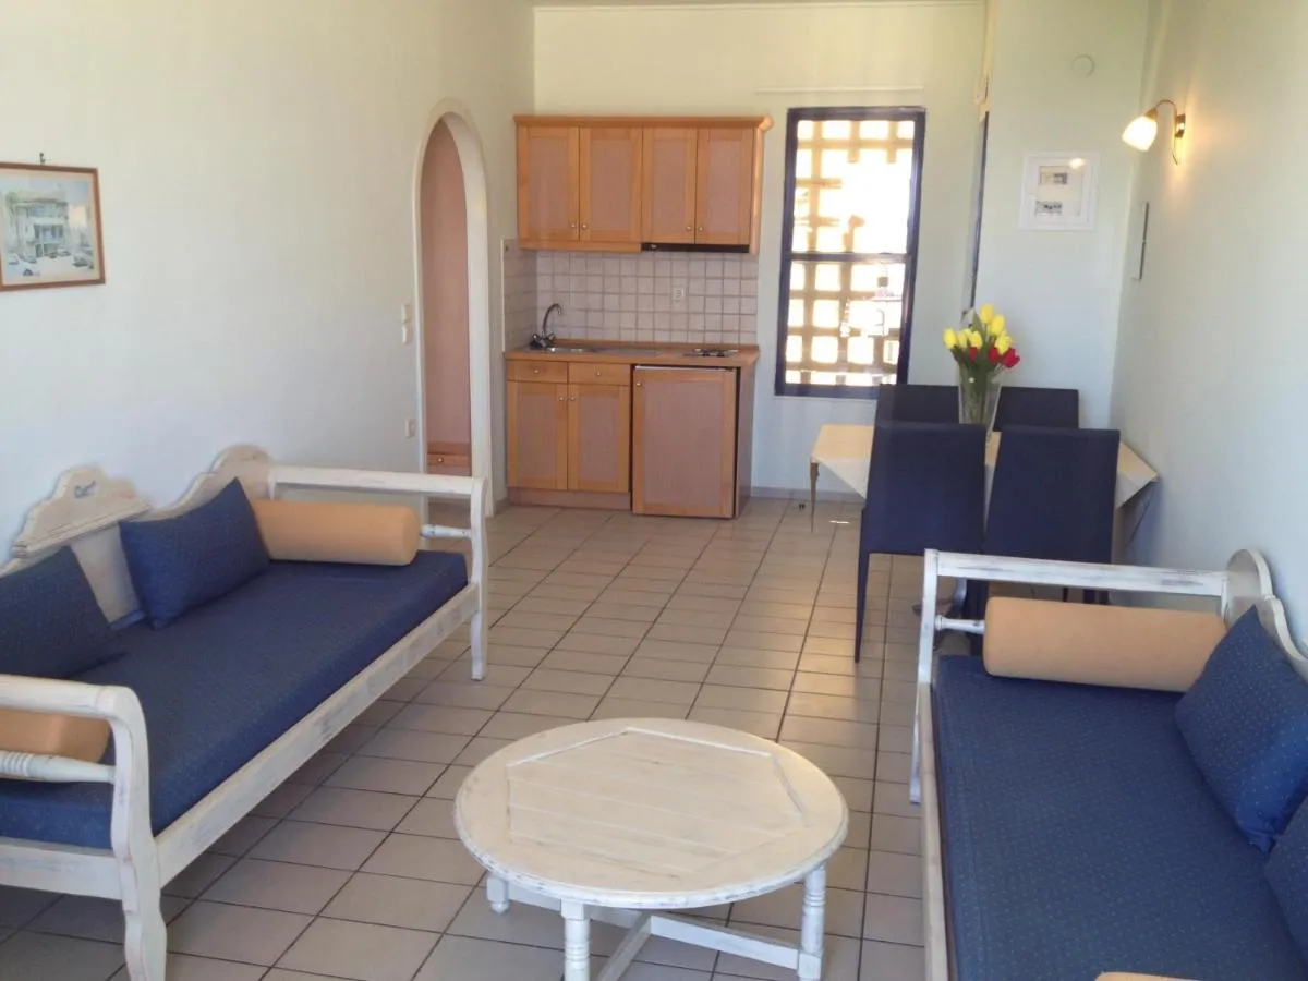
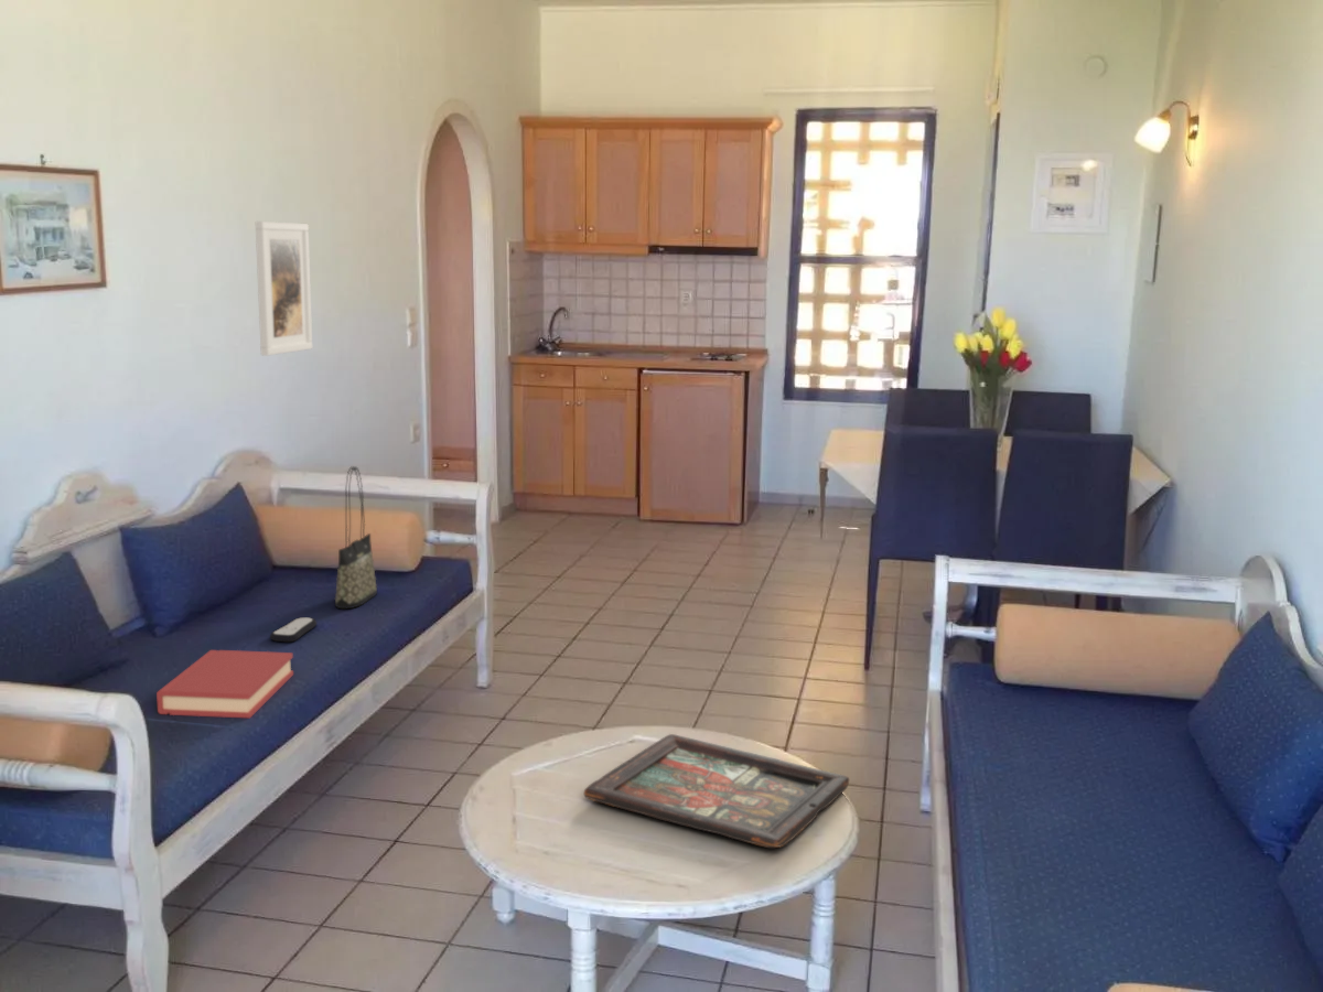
+ decorative tray (718, 787)
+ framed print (284, 288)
+ hardback book (228, 681)
+ tote bag (349, 533)
+ remote control (294, 628)
